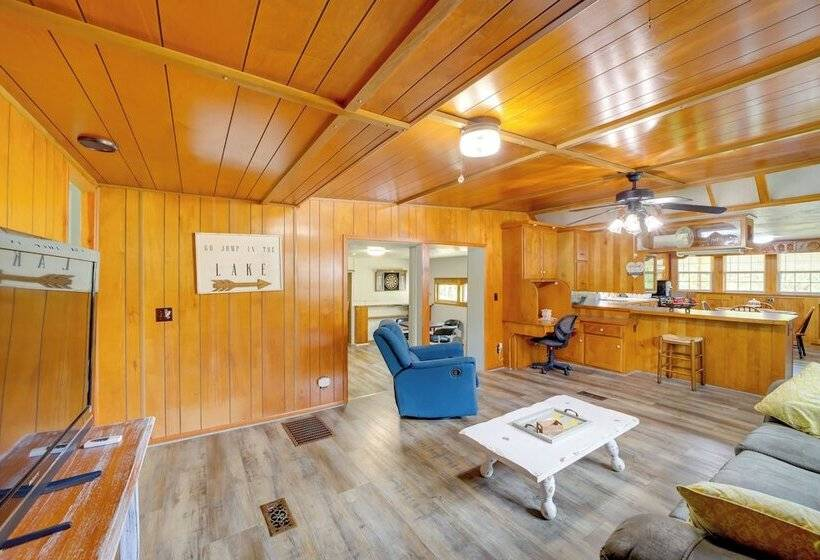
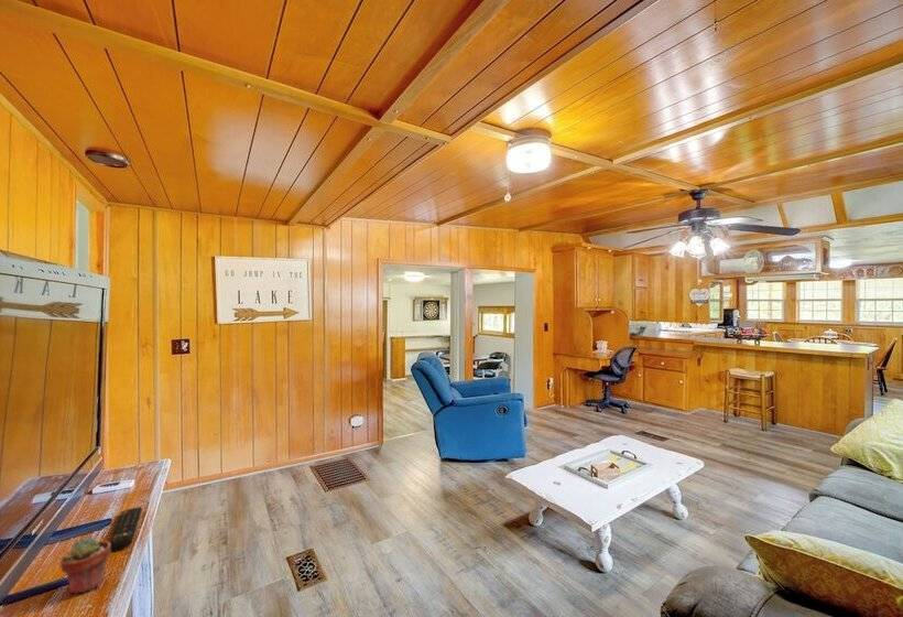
+ remote control (126, 527)
+ potted succulent (86, 561)
